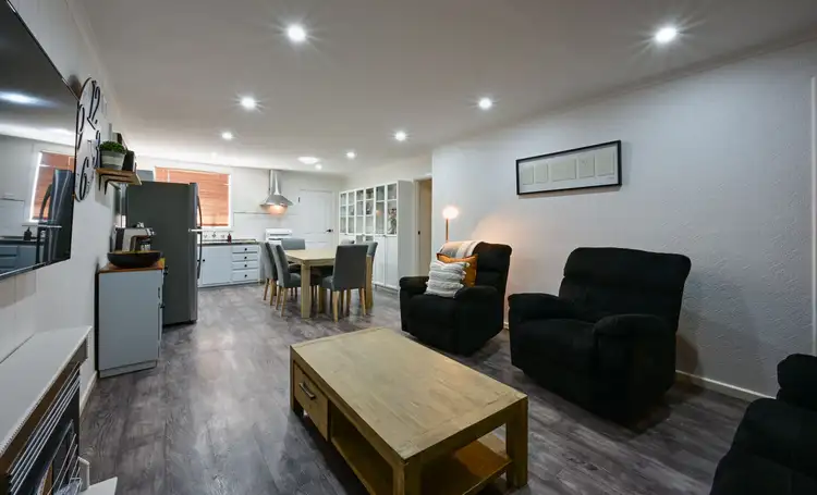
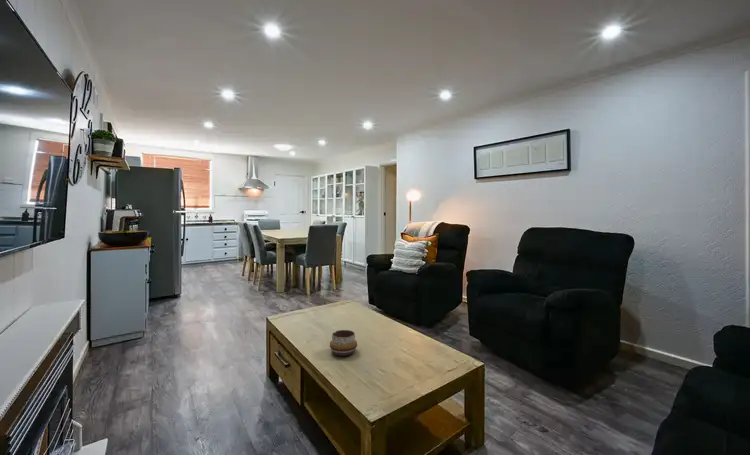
+ decorative bowl (343, 342)
